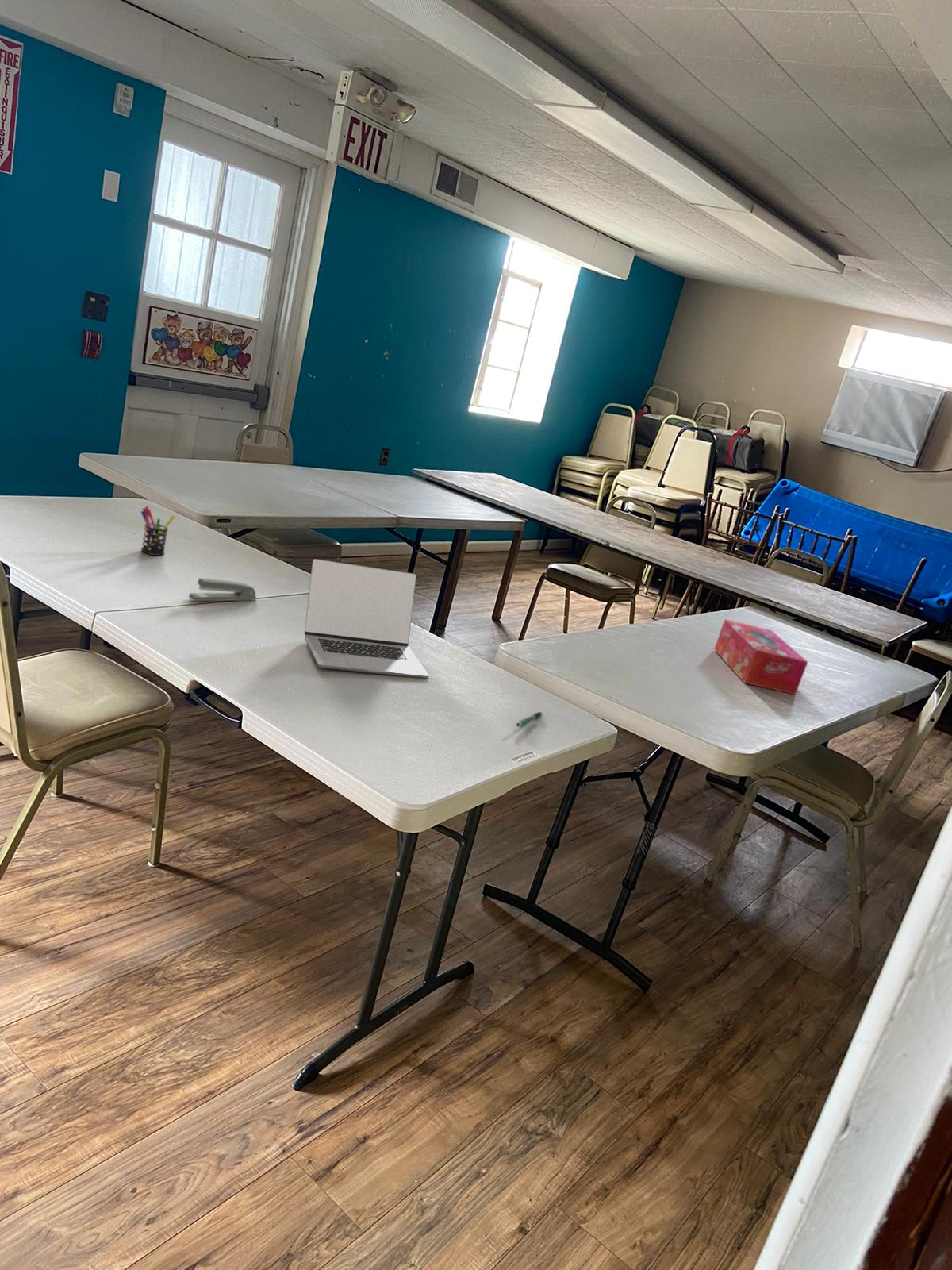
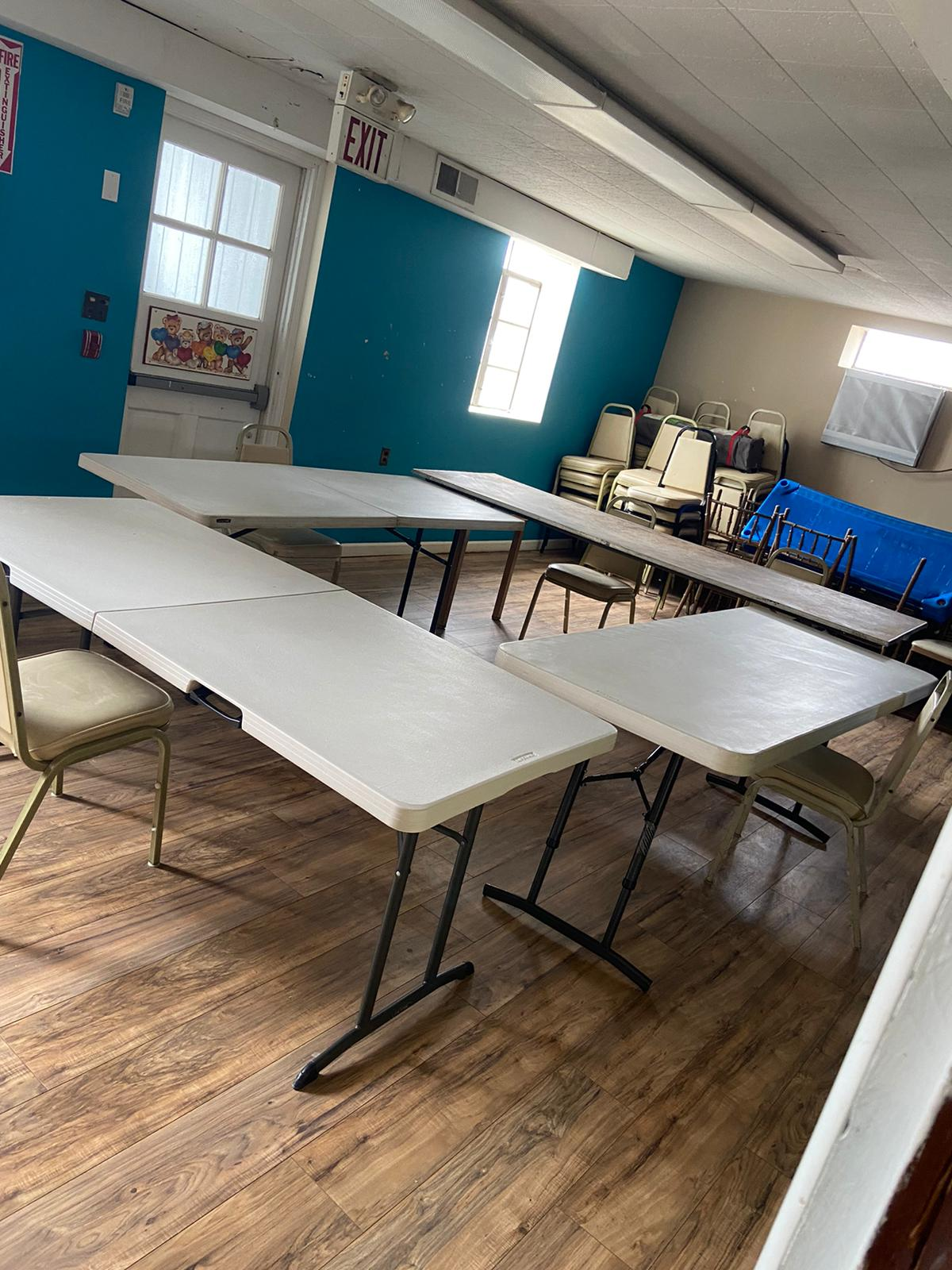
- tissue box (758, 655)
- laptop (370, 618)
- pen holder (155, 530)
- pen (530, 718)
- stapler (224, 589)
